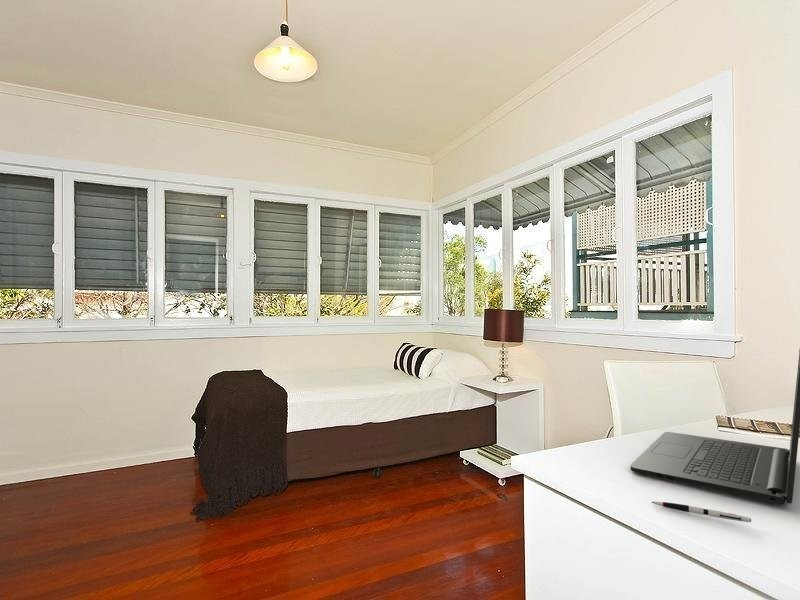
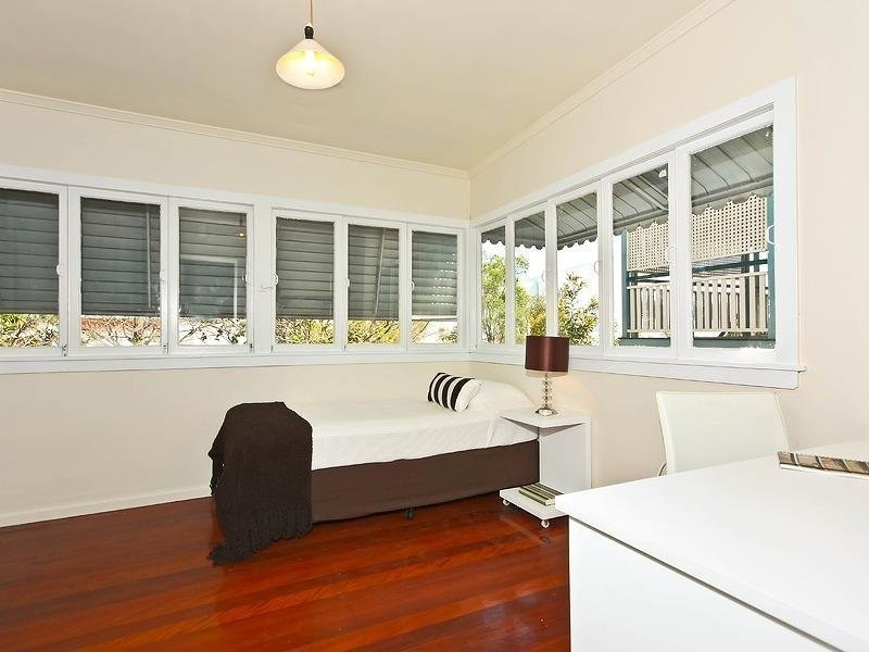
- laptop (714, 438)
- pen (698, 510)
